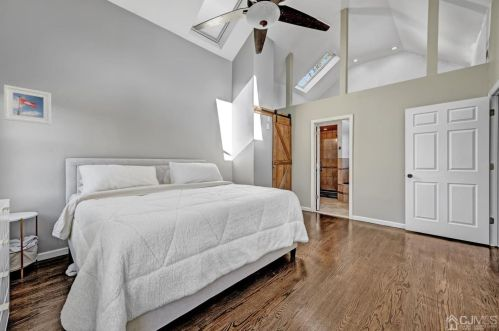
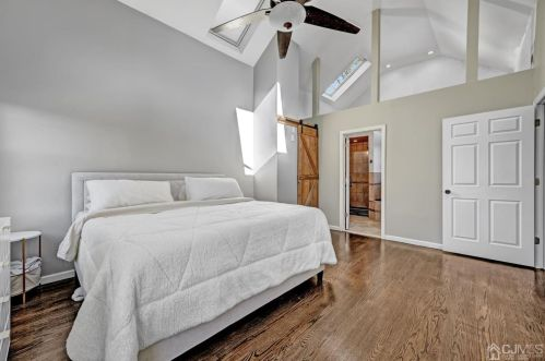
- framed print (28, 105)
